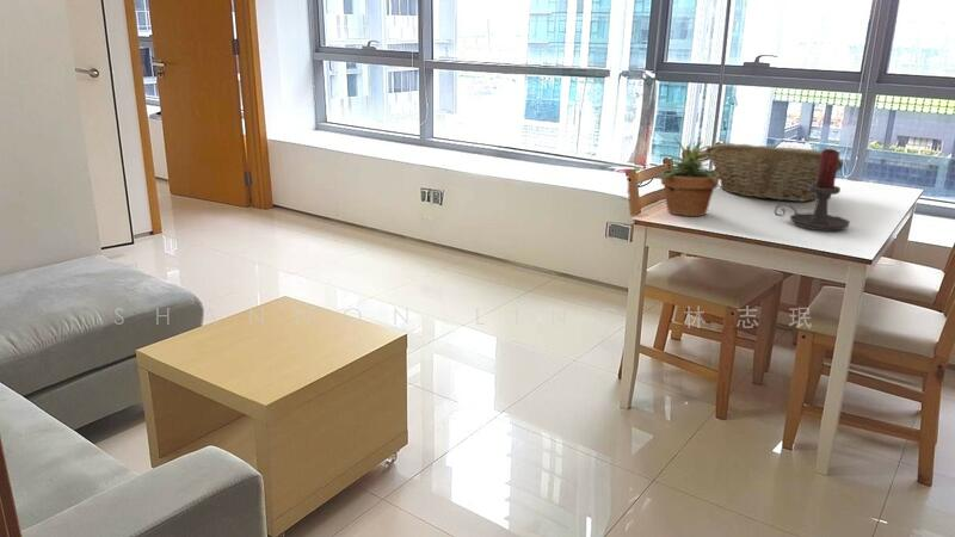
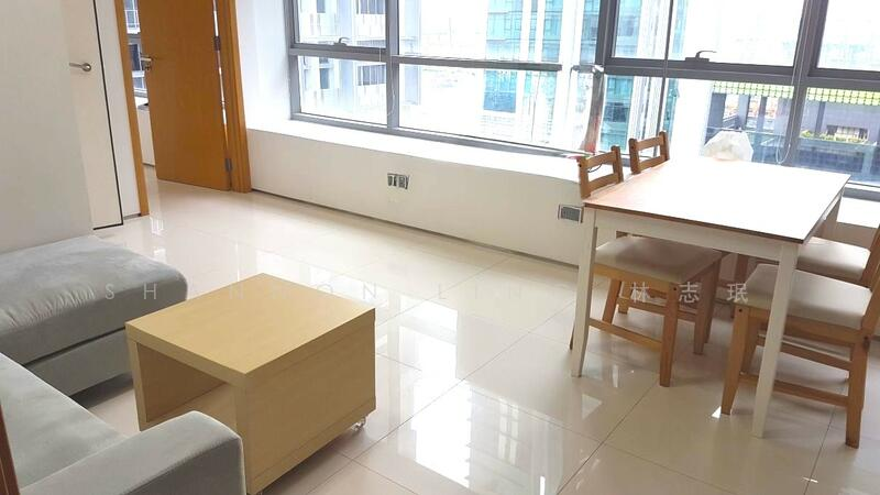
- potted plant (691, 175)
- fruit basket (770, 167)
- candle holder (815, 186)
